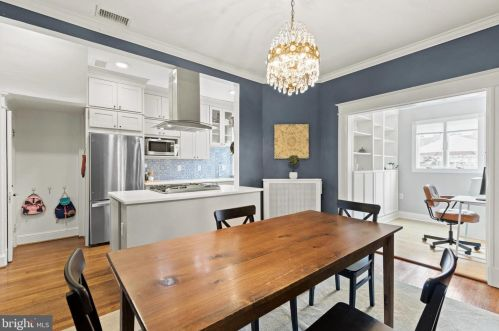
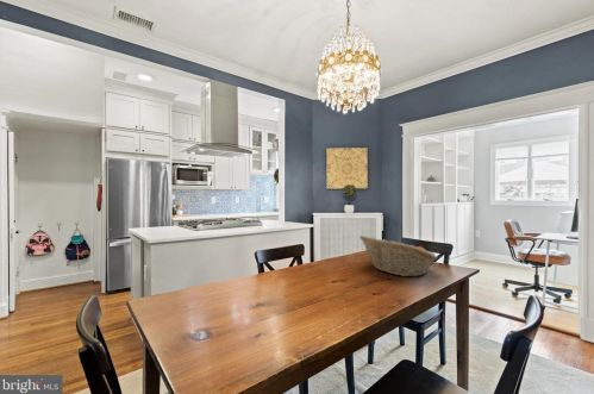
+ fruit basket (395, 252)
